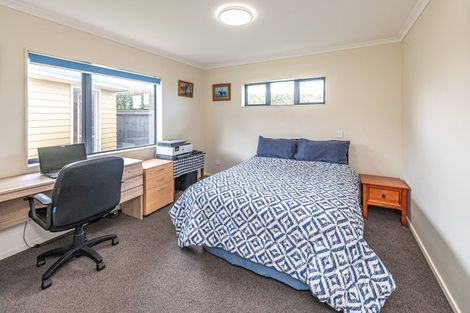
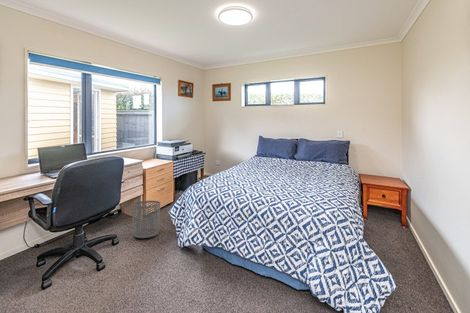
+ waste bin (146, 219)
